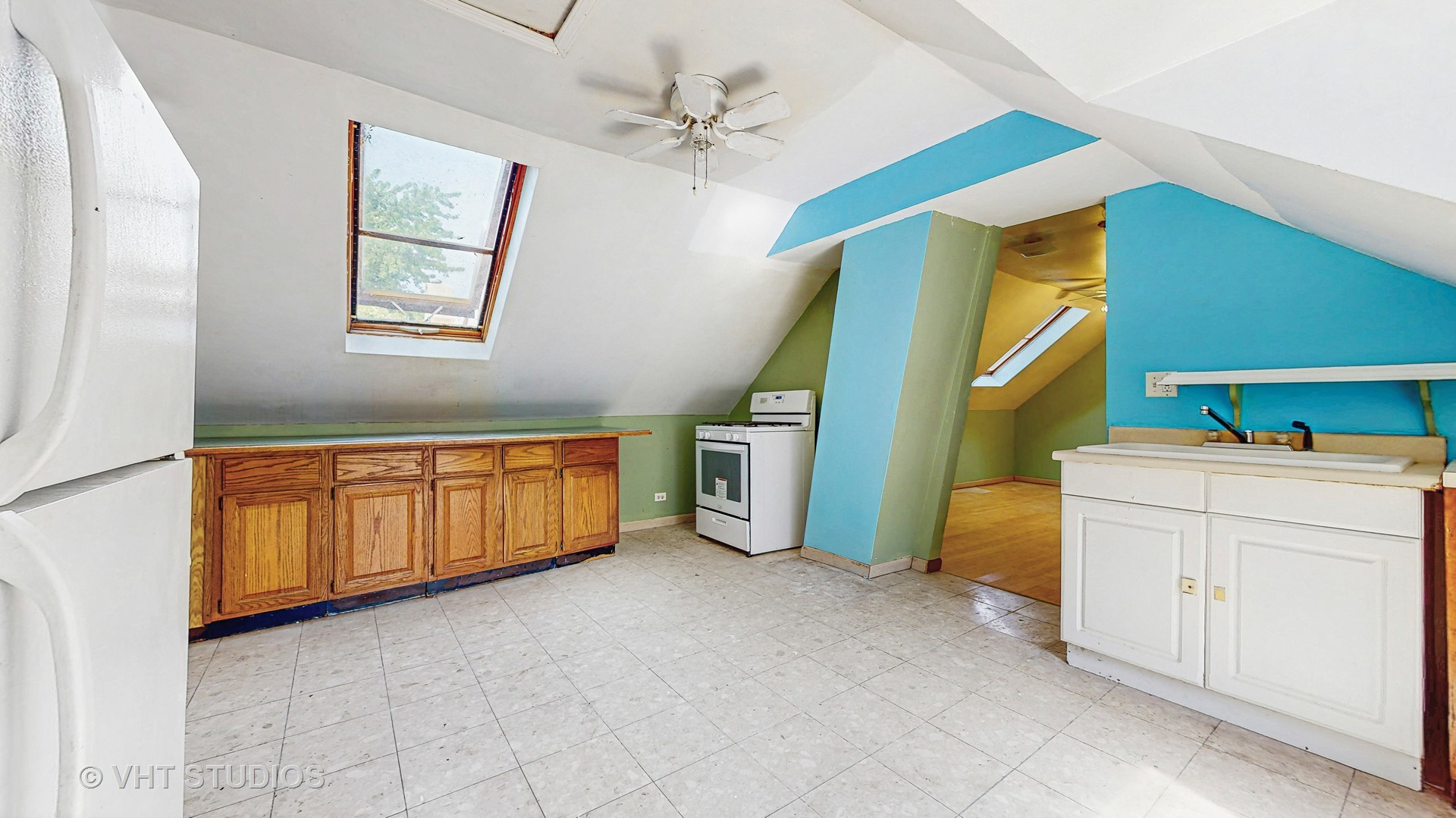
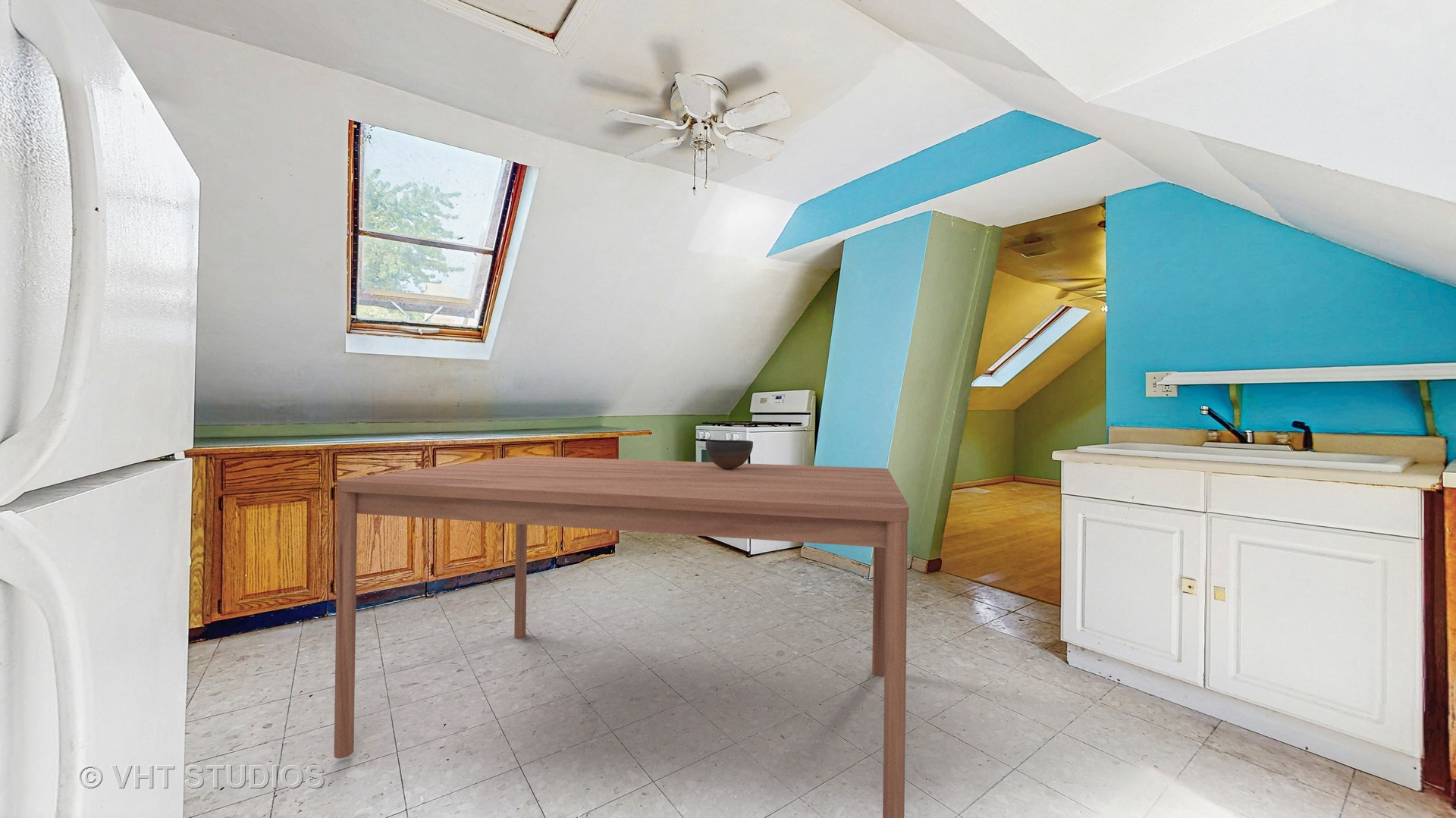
+ bowl (729, 454)
+ dining table (651, 532)
